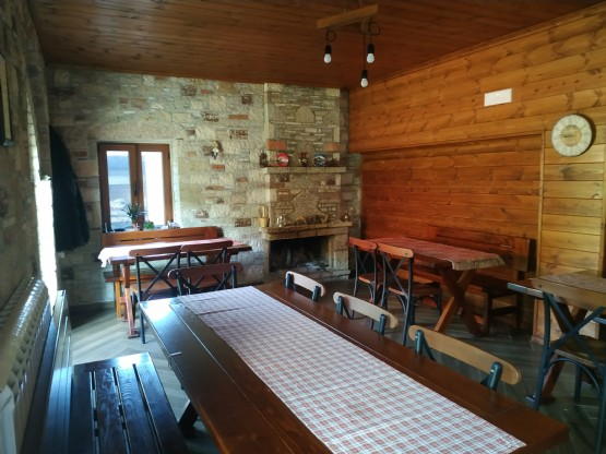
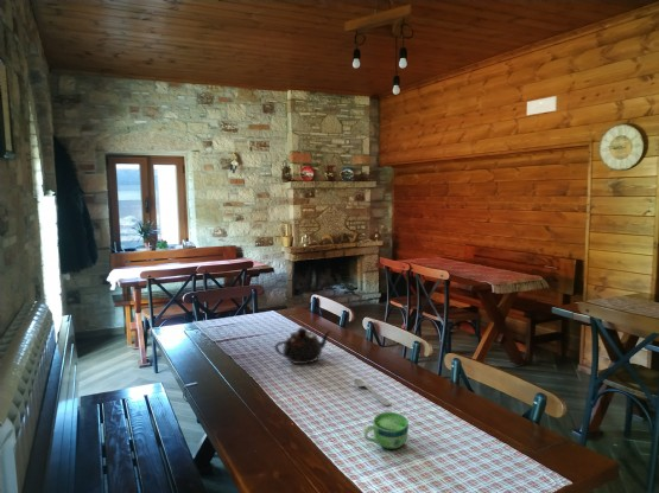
+ cup (386, 434)
+ spoon (370, 390)
+ teapot (304, 342)
